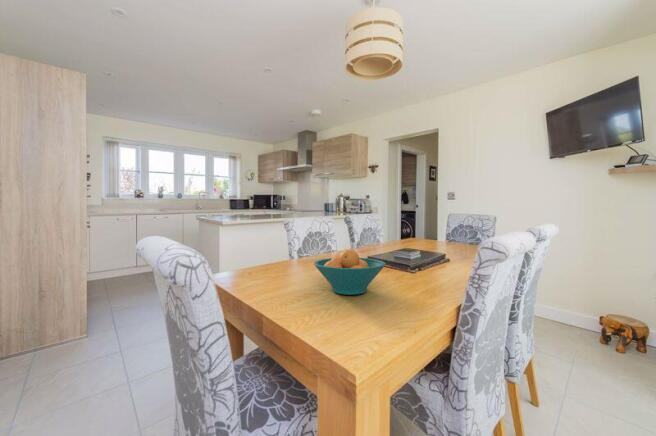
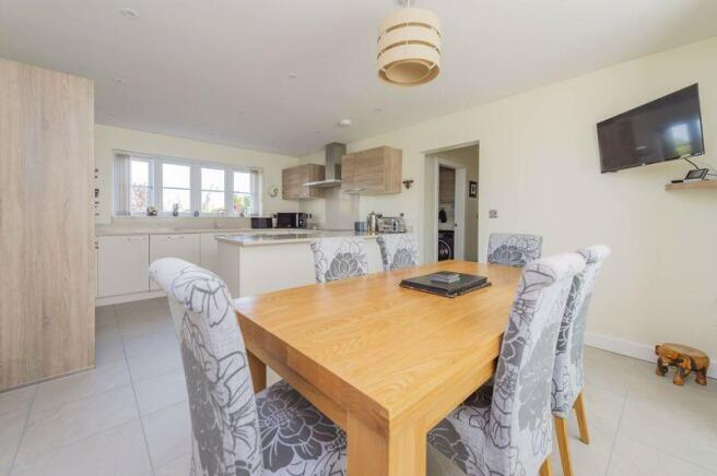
- fruit bowl (349, 270)
